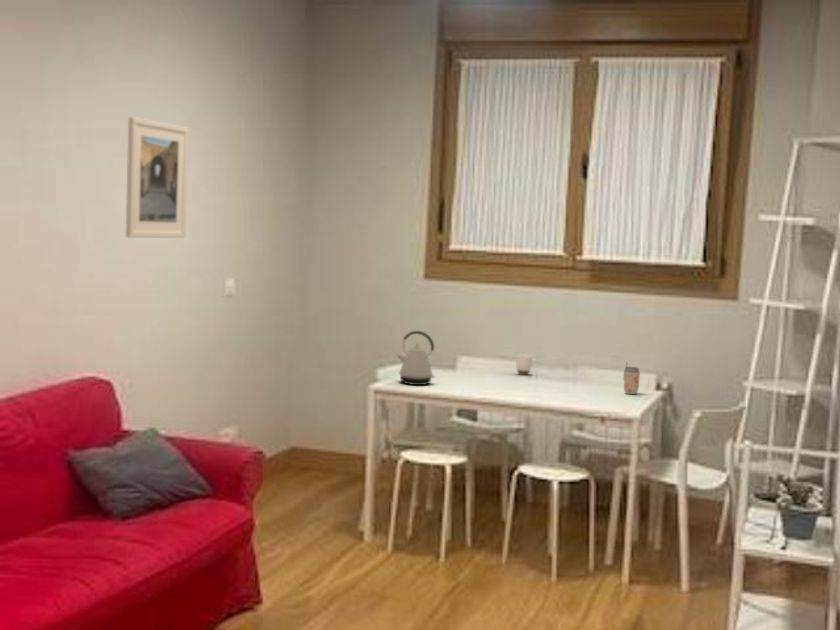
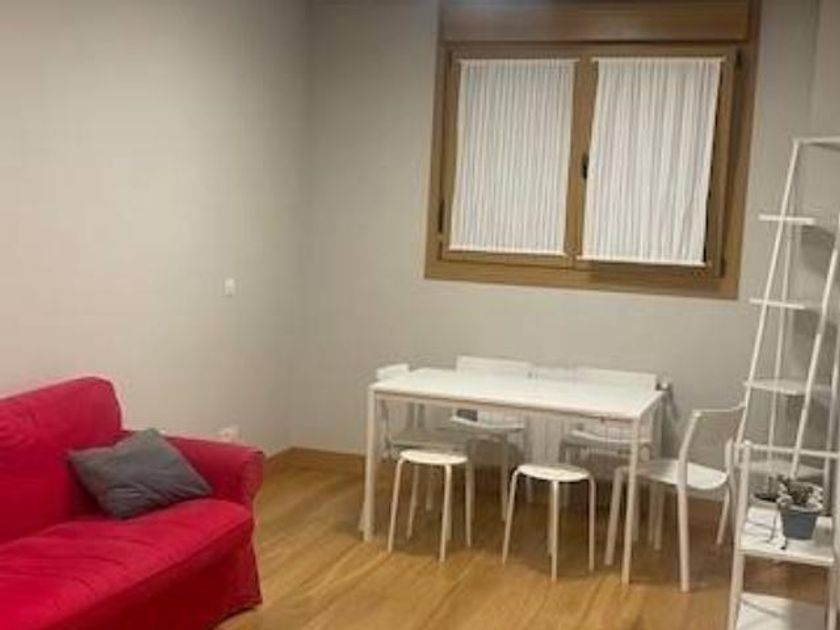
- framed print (158, 180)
- kettle (415, 356)
- beverage can (631, 378)
- mug (527, 365)
